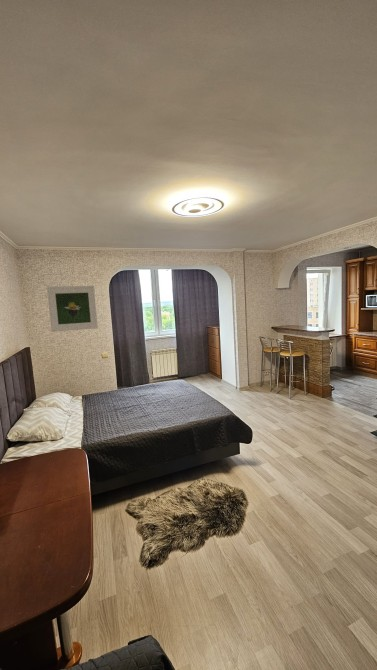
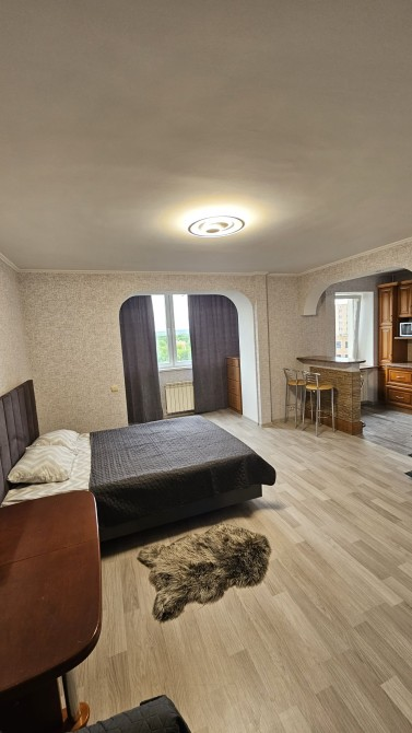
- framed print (73, 308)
